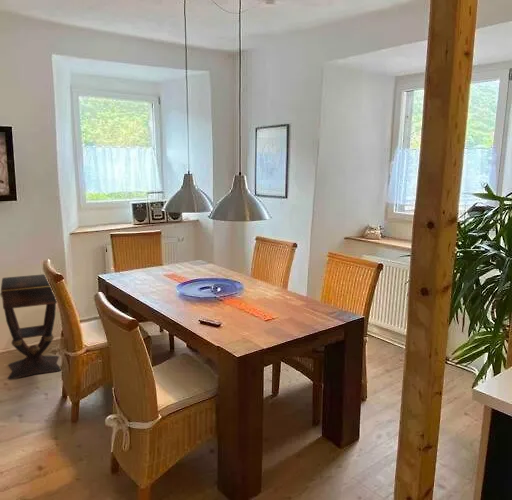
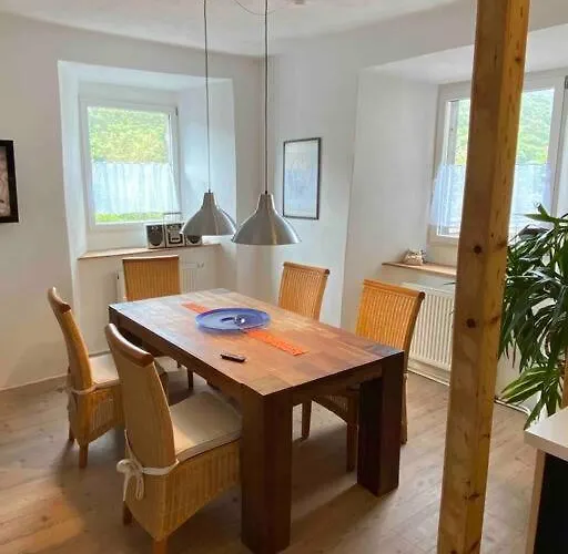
- side table (31, 327)
